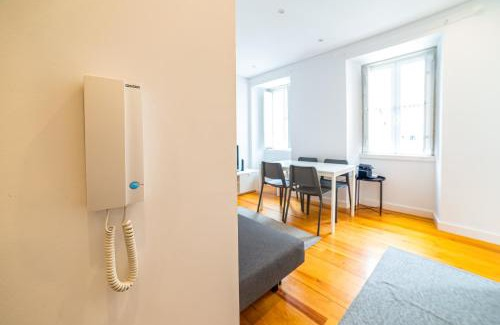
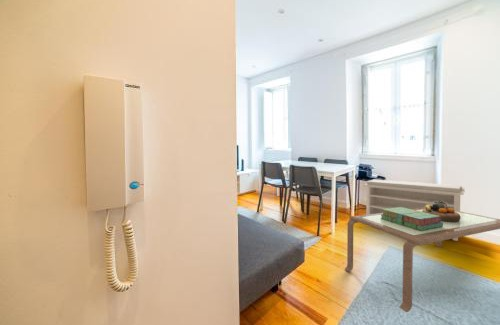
+ bench (409, 205)
+ decorative bowl (440, 209)
+ coffee table (426, 243)
+ stack of books (409, 217)
